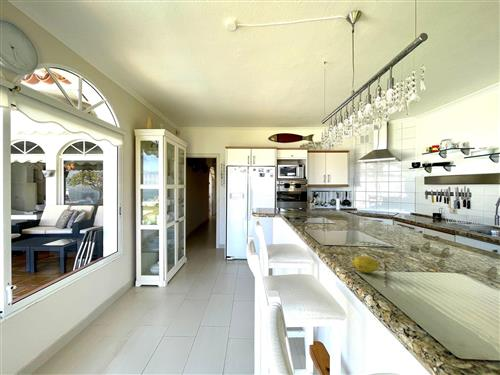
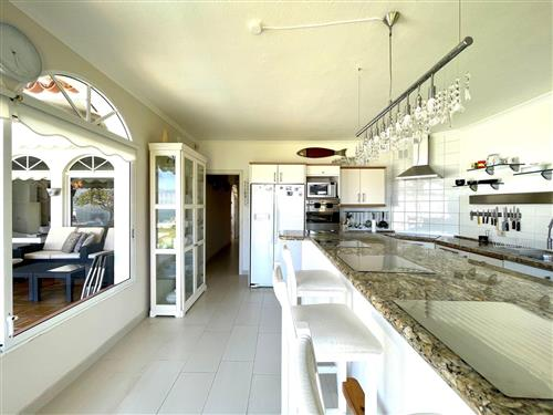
- fruit (364, 264)
